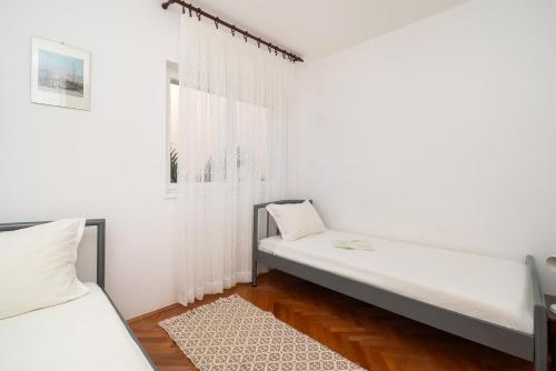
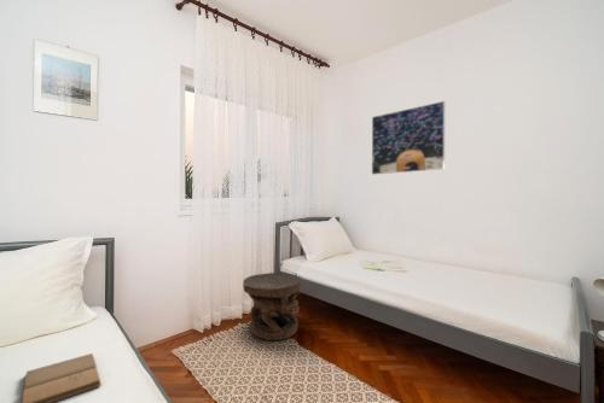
+ side table (273, 303)
+ book (62, 378)
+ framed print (405, 140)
